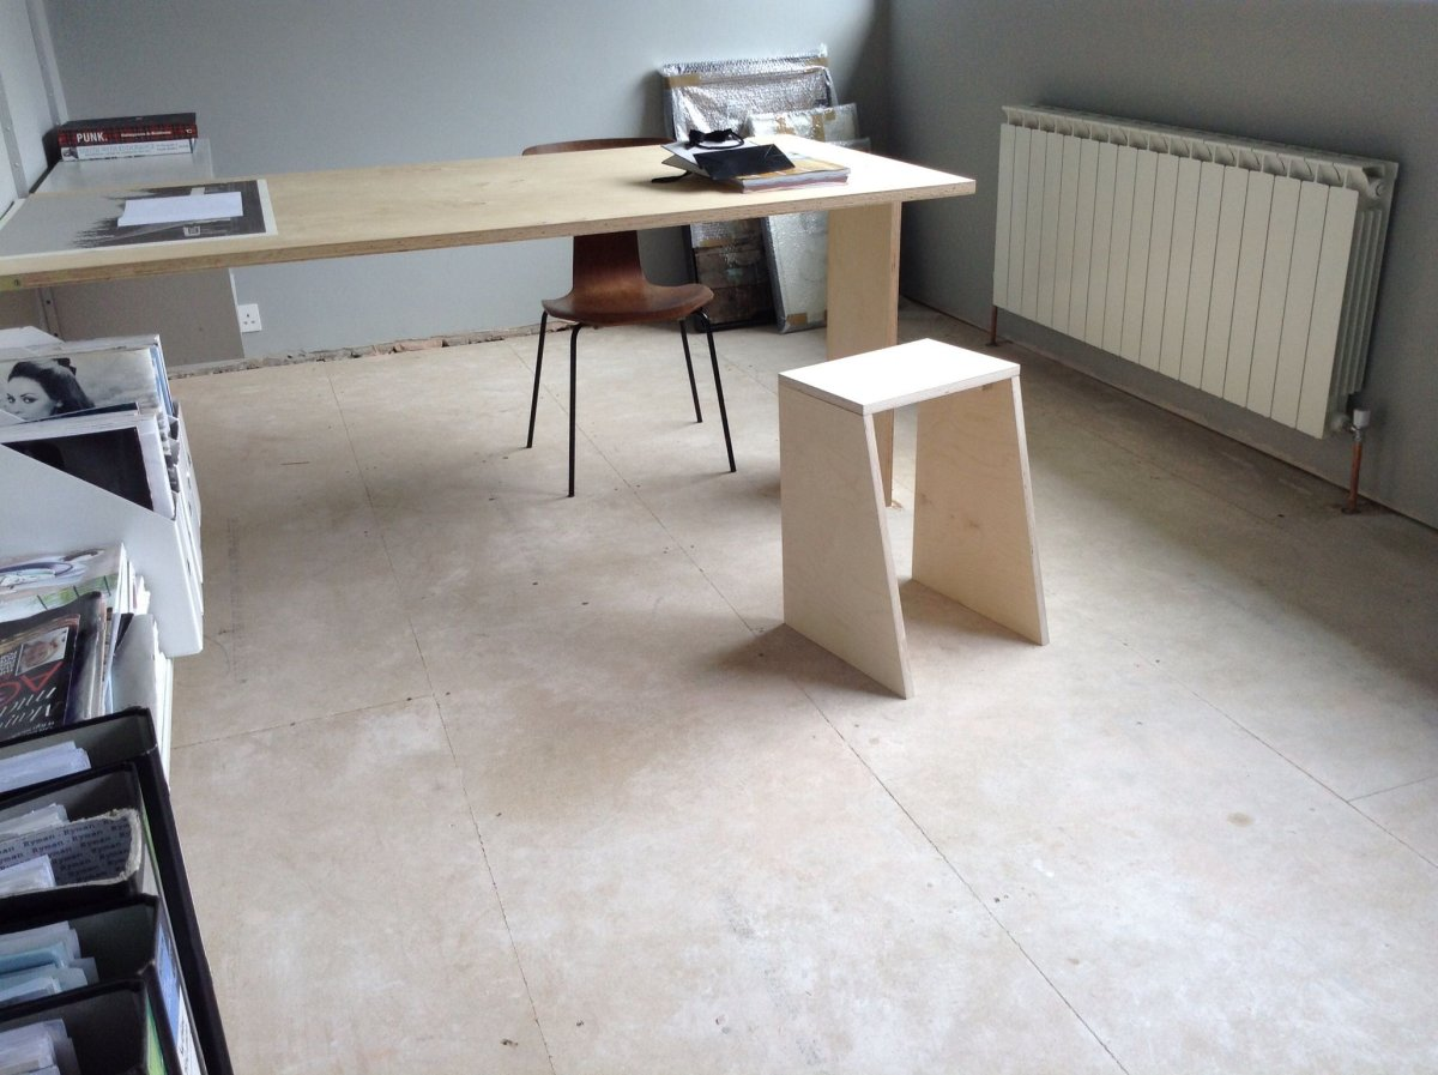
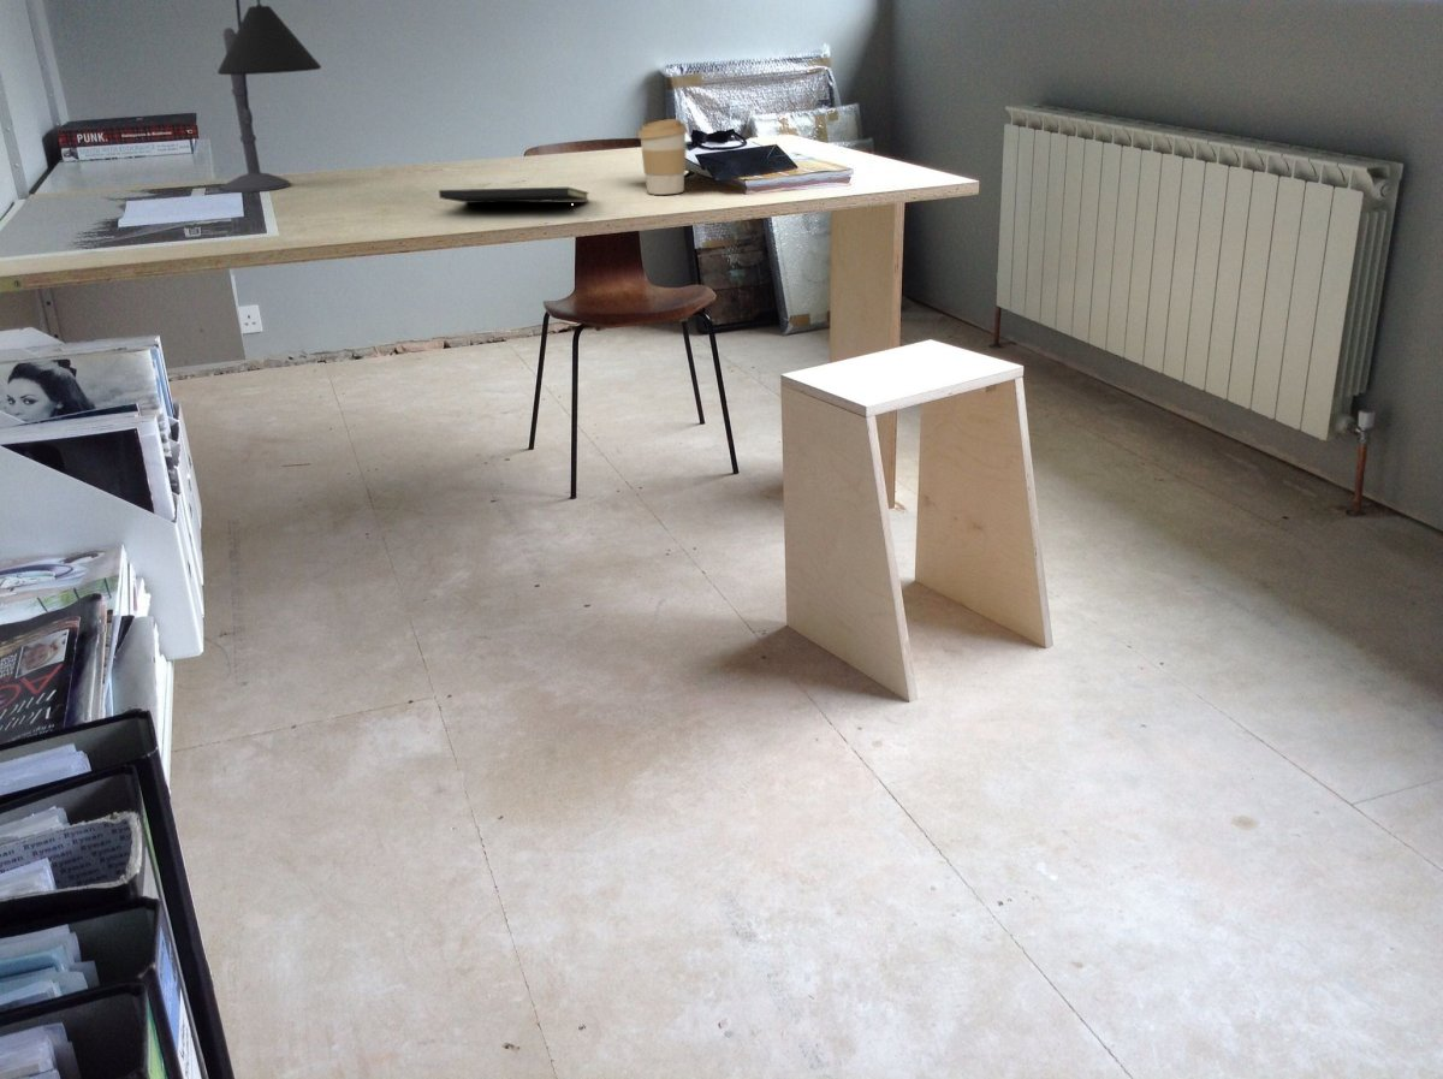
+ coffee cup (663, 155)
+ desk lamp (247, 88)
+ notepad (516, 195)
